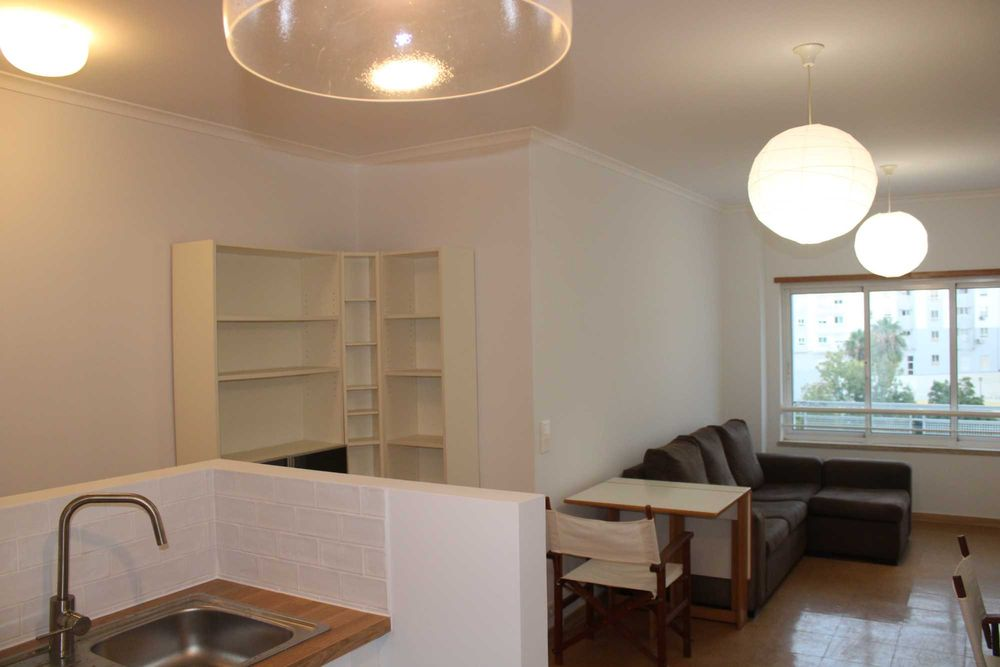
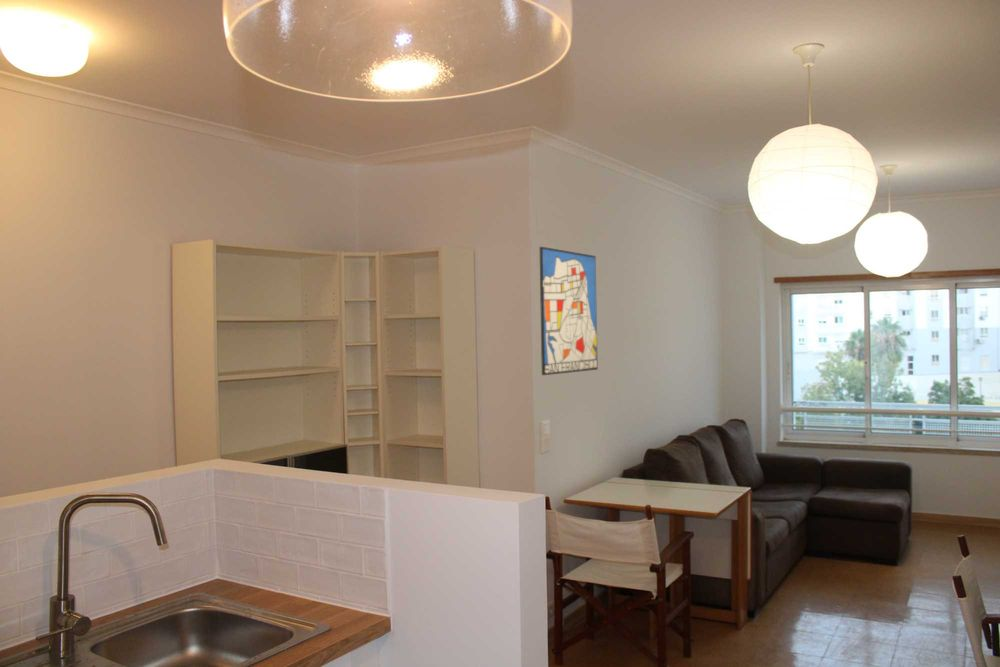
+ wall art (570, 311)
